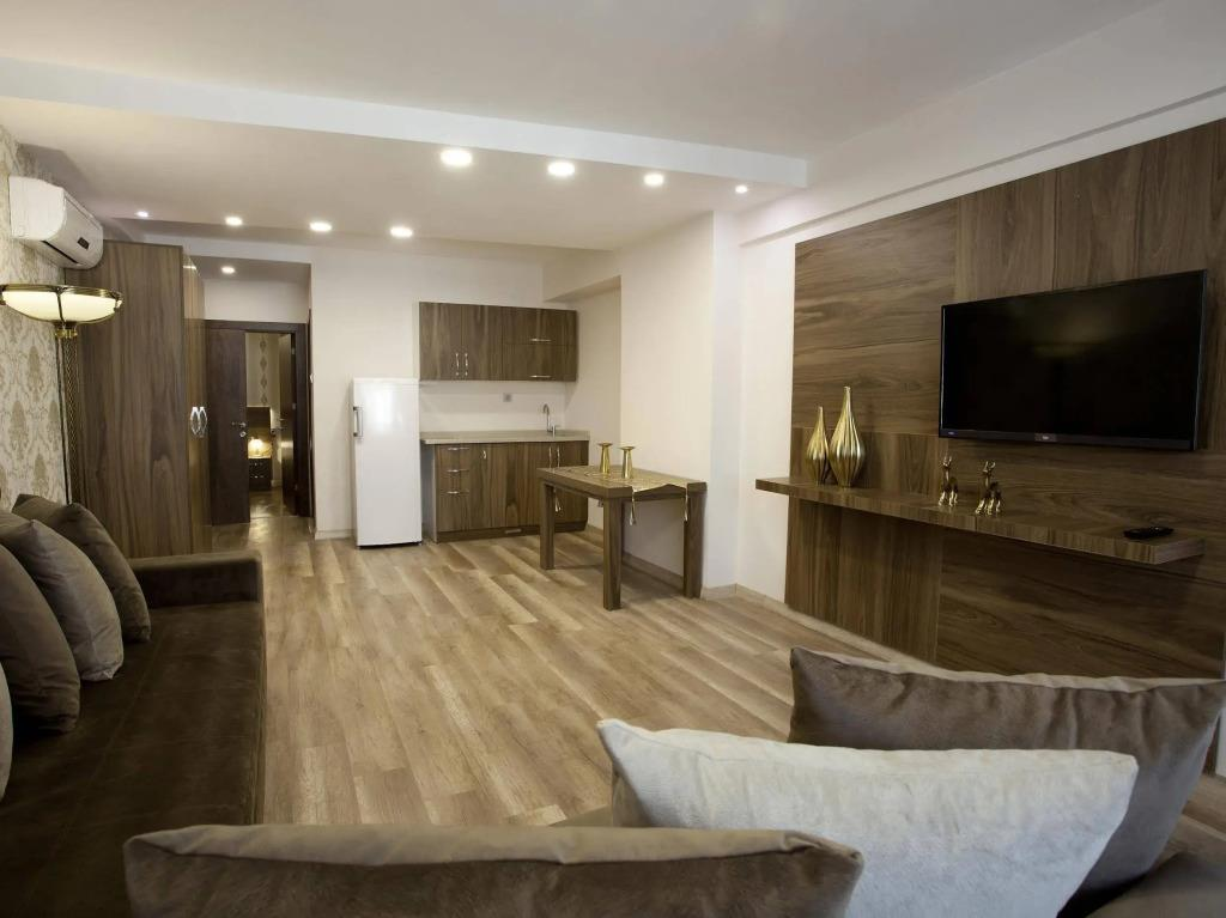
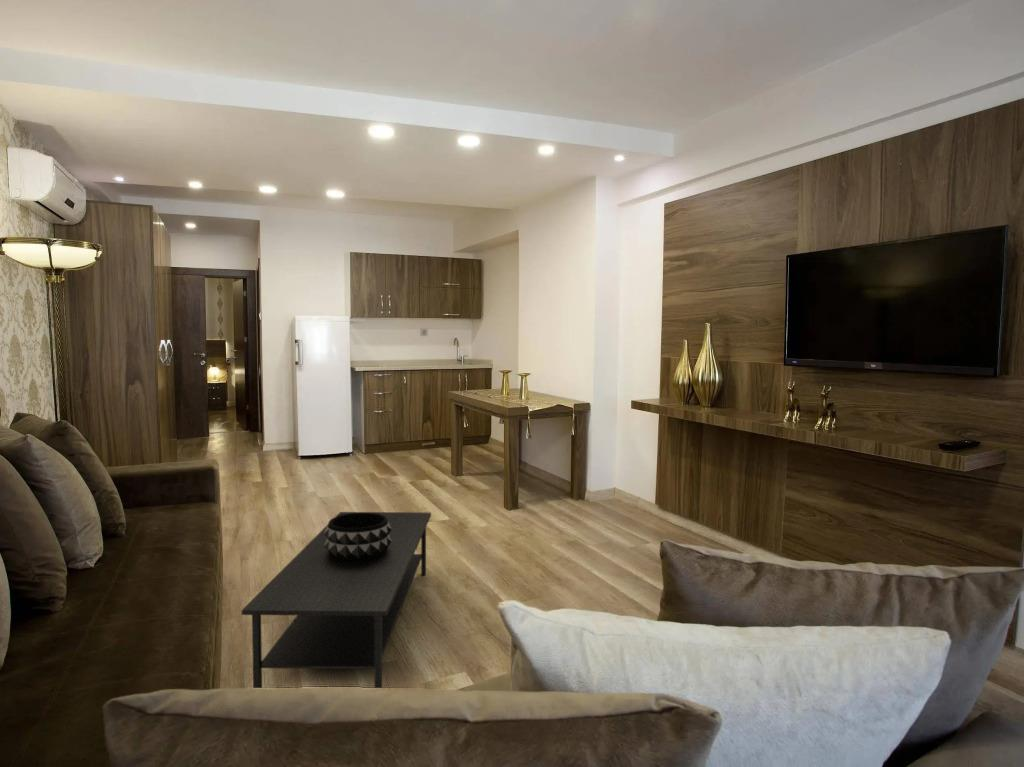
+ decorative bowl (358, 535)
+ coffee table (358, 588)
